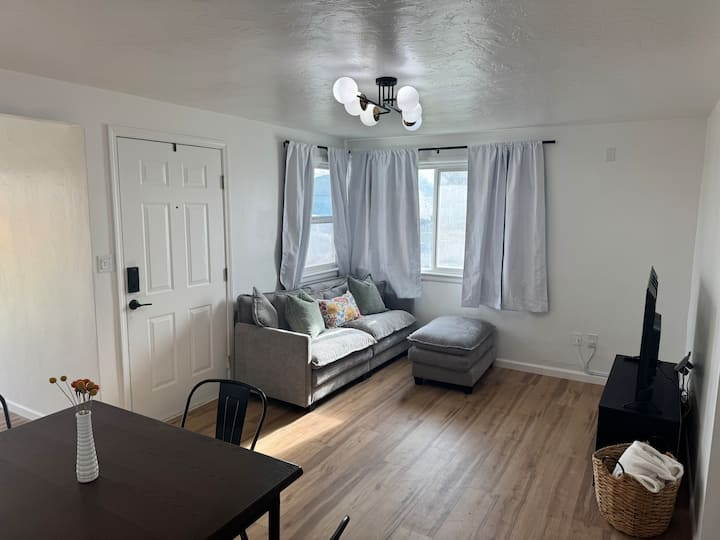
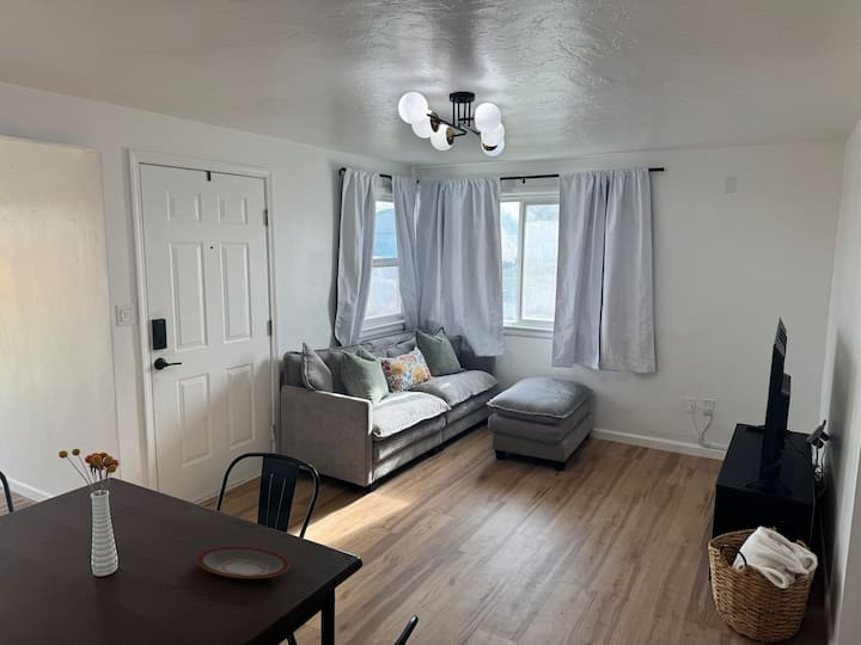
+ plate (243, 565)
